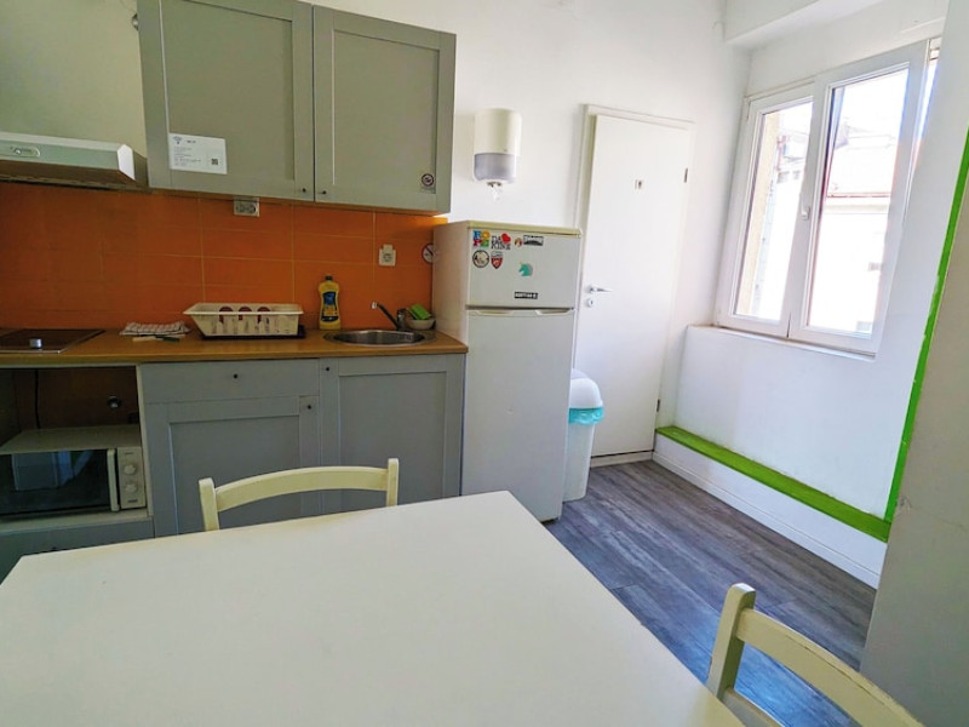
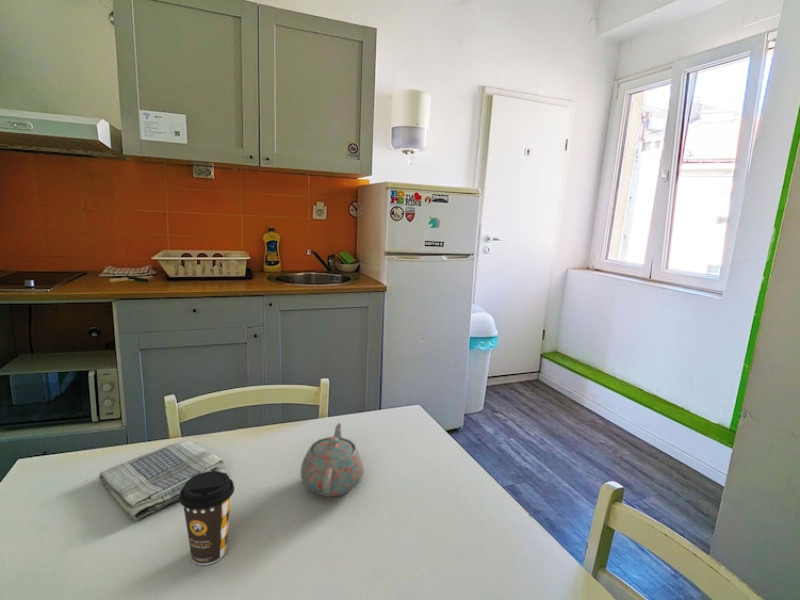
+ coffee cup (208, 518)
+ dish towel (165, 472)
+ teapot (333, 459)
